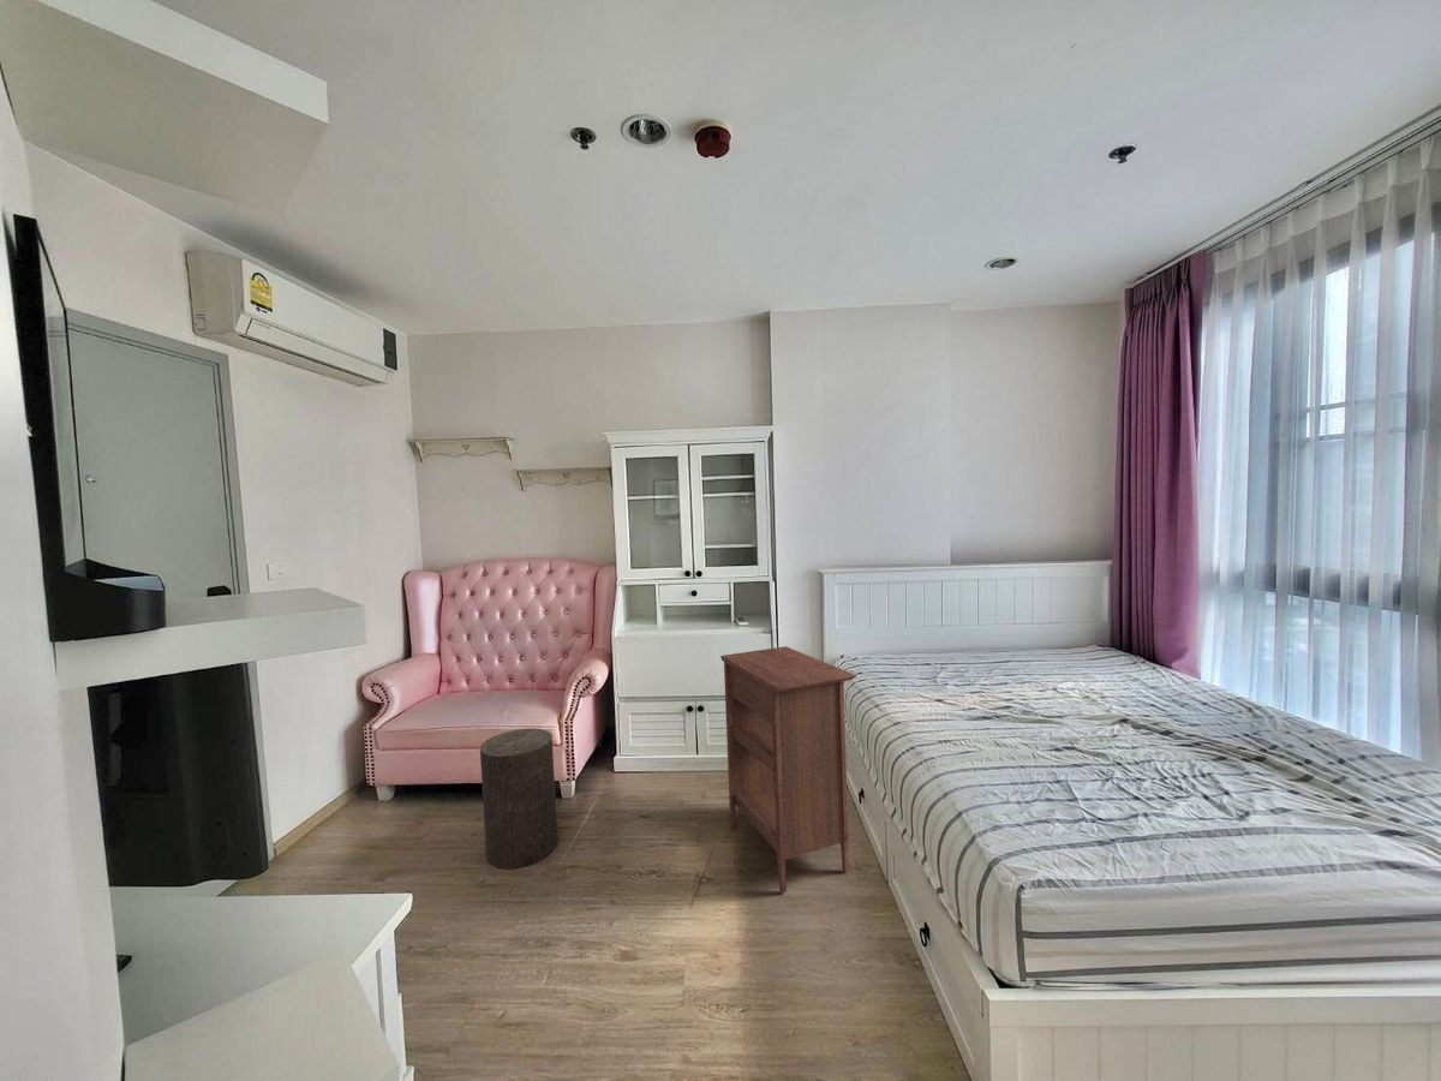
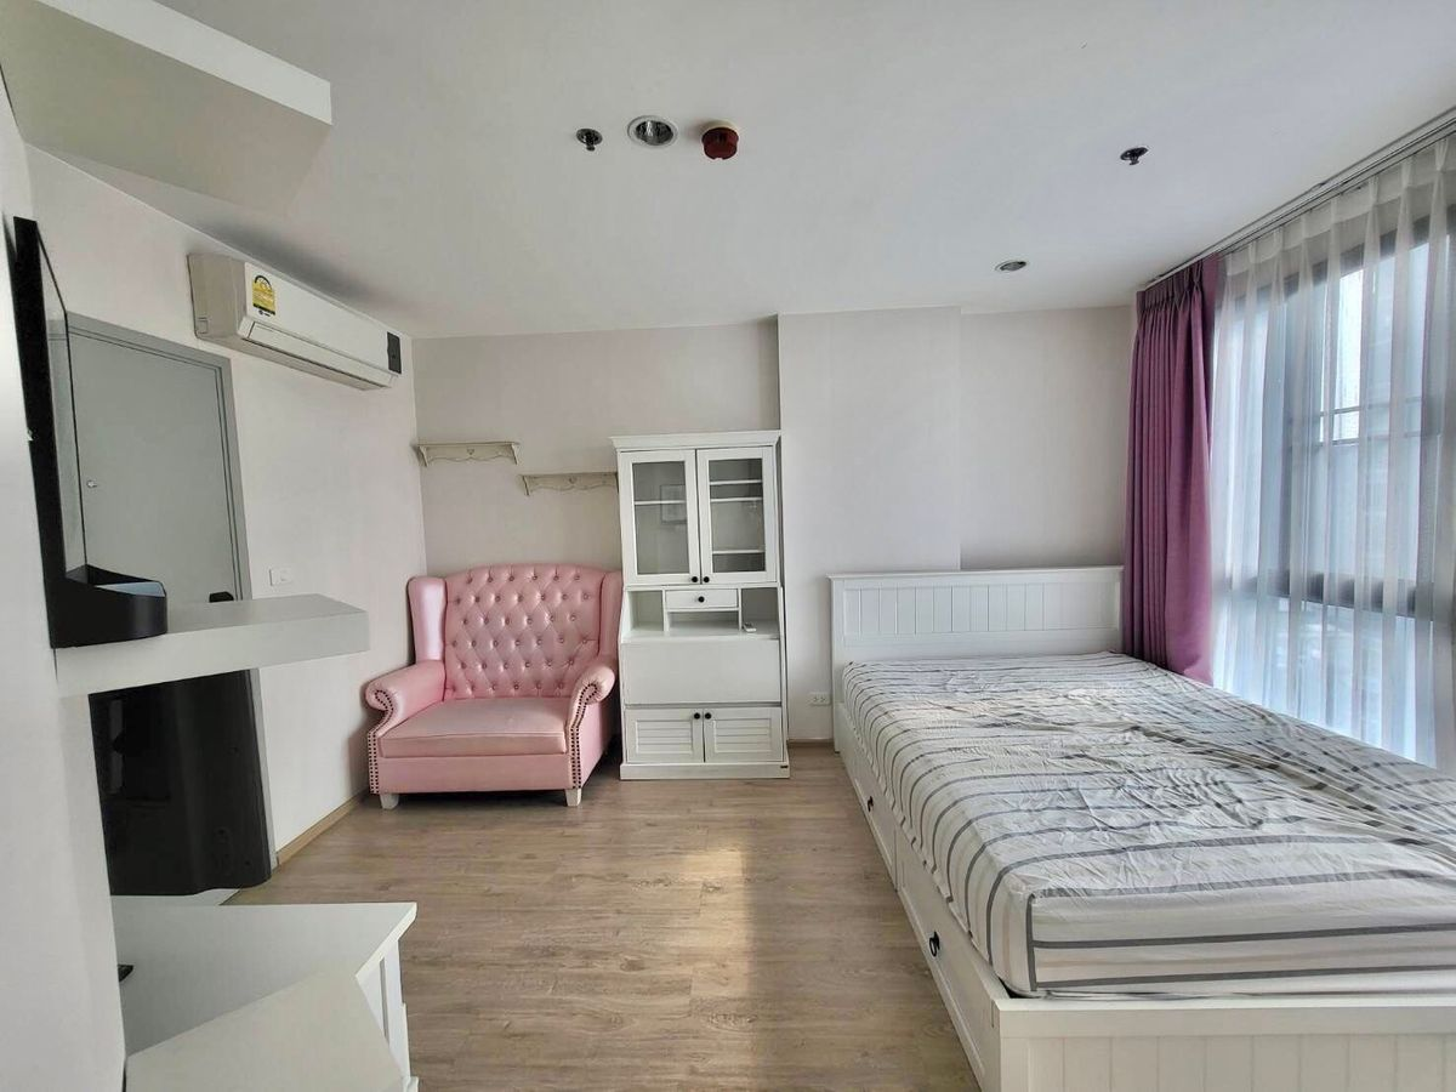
- stool (520, 794)
- nightstand (785, 755)
